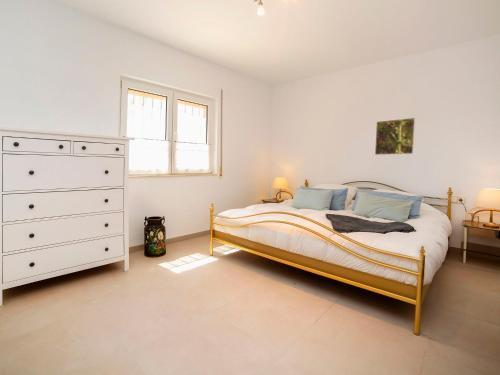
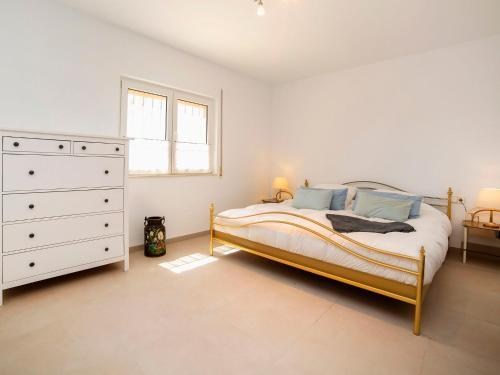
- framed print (394, 137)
